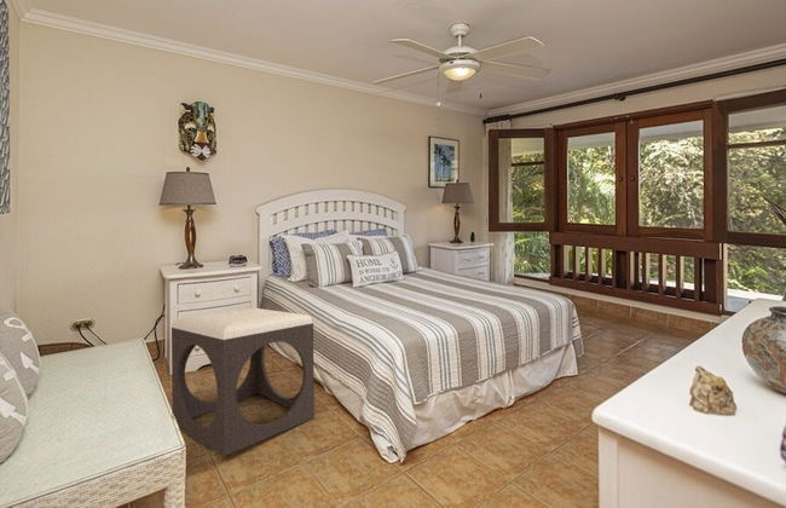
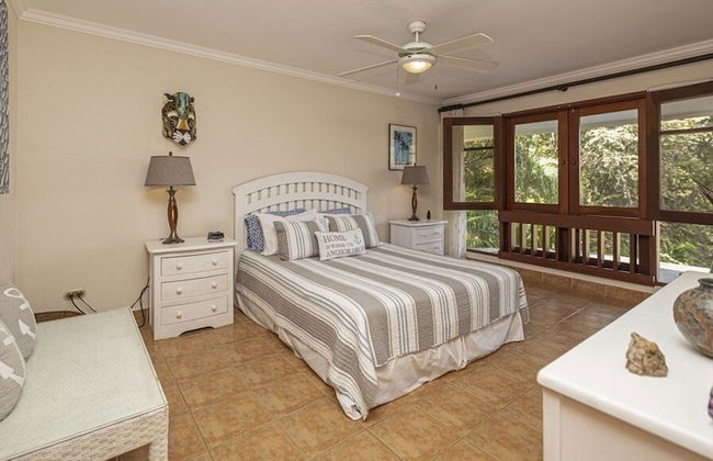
- footstool (242, 368)
